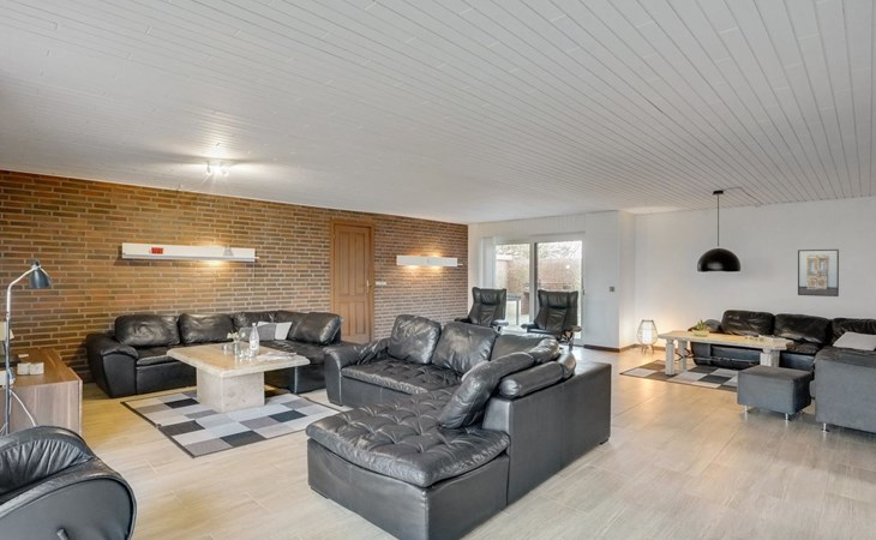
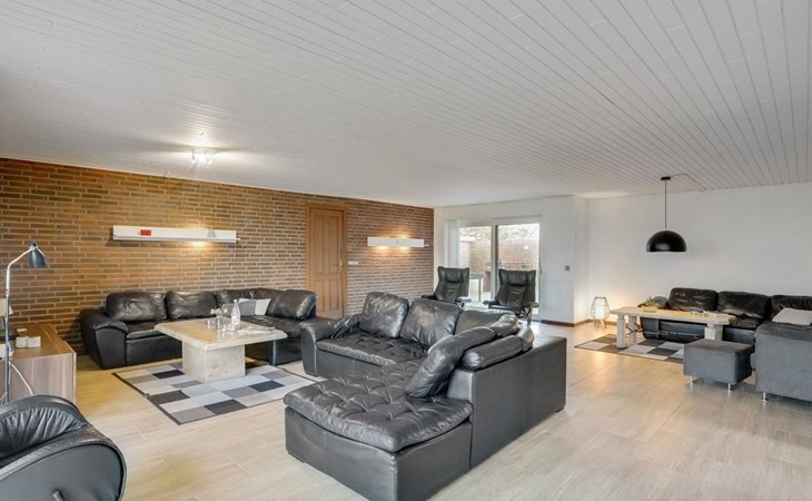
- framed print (817, 272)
